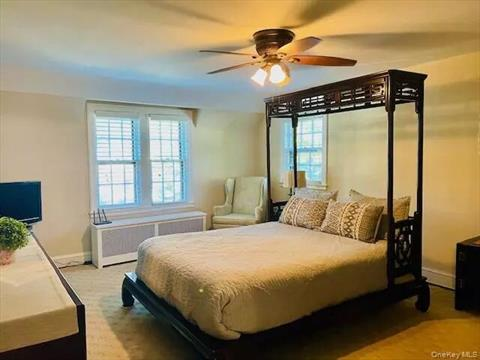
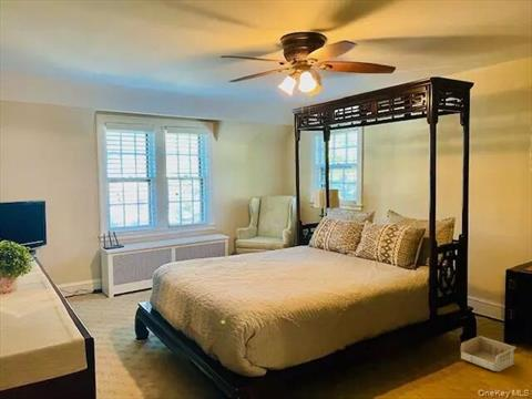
+ storage bin (487, 352)
